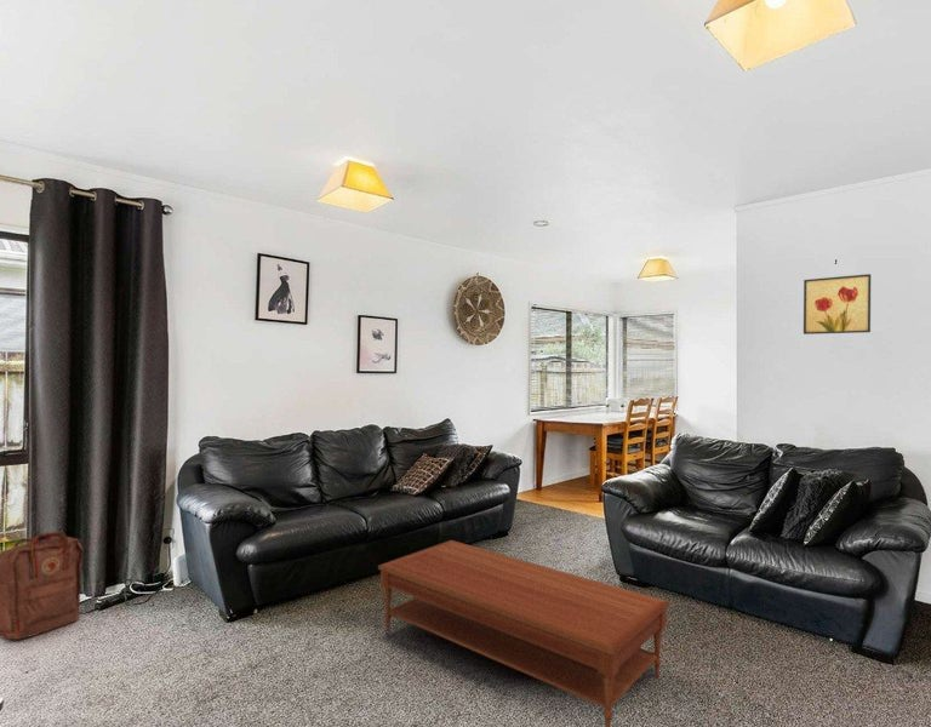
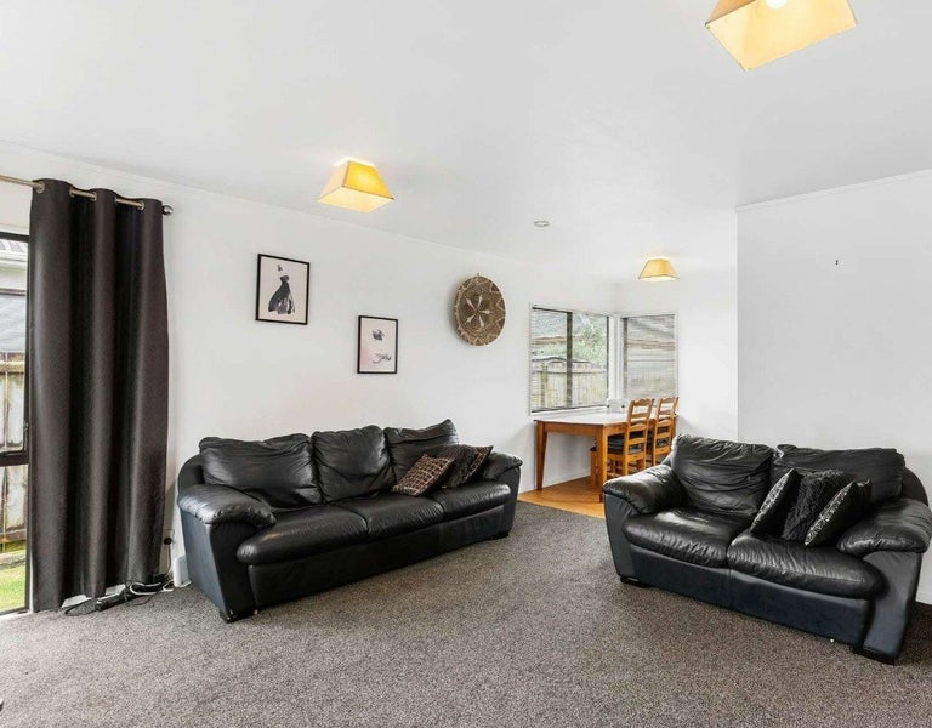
- backpack (36, 579)
- wall art (835, 304)
- coffee table (512, 617)
